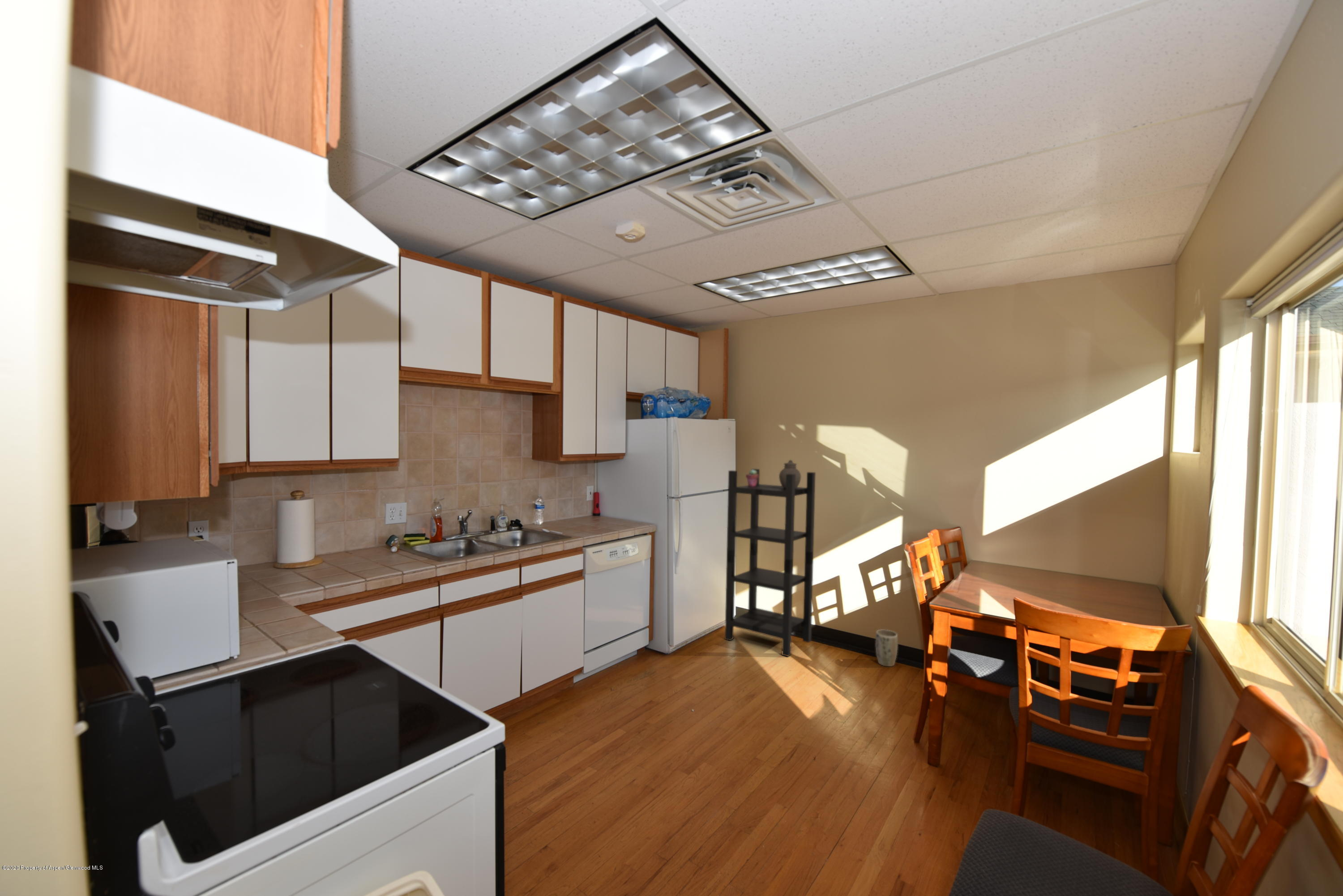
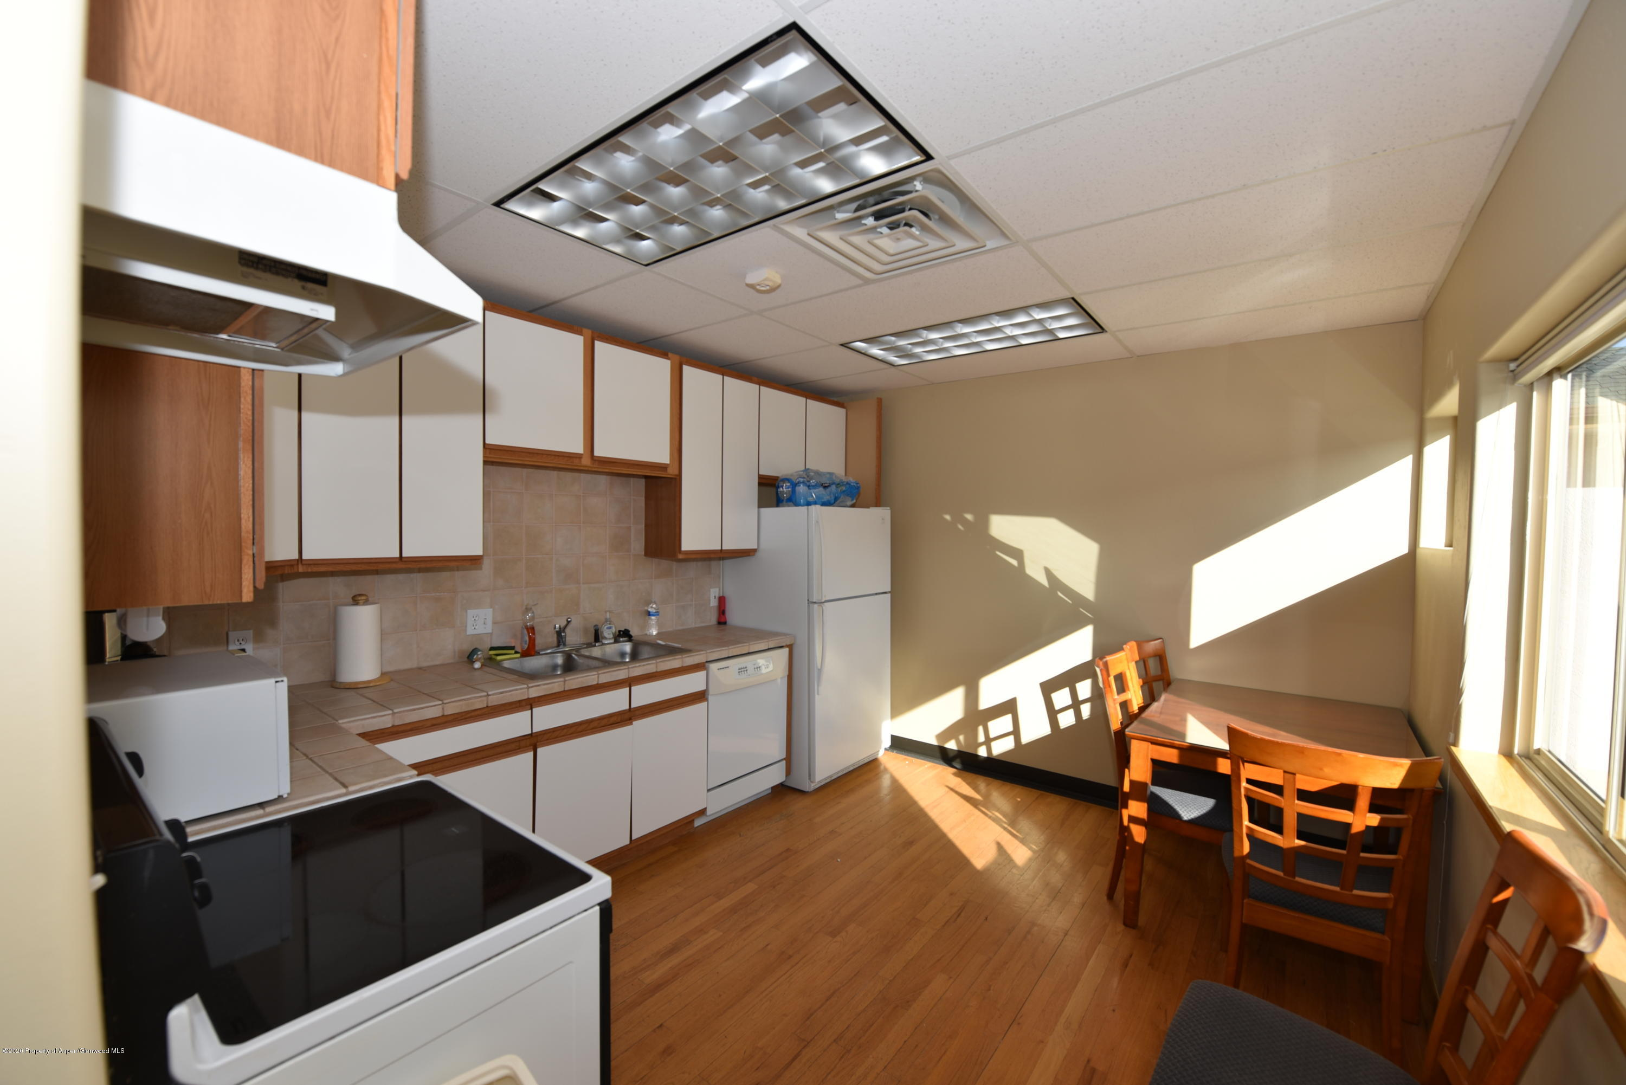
- jar (790, 474)
- potted succulent (752, 477)
- plant pot (886, 648)
- shelving unit (757, 553)
